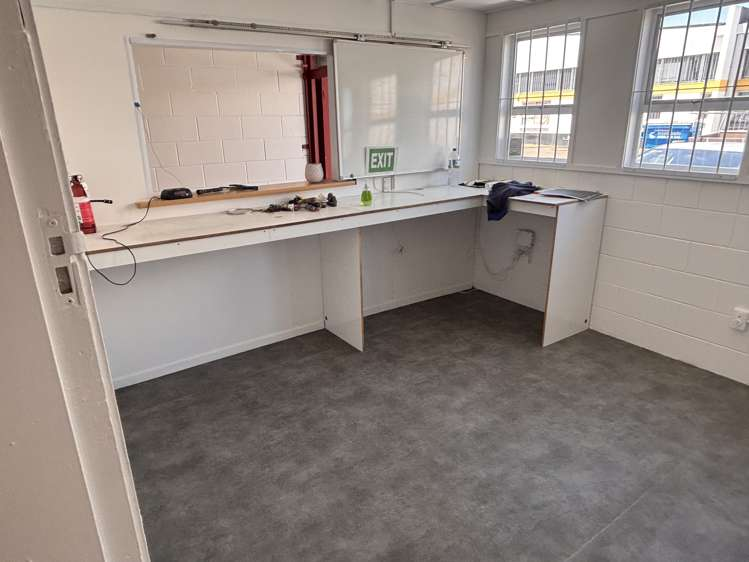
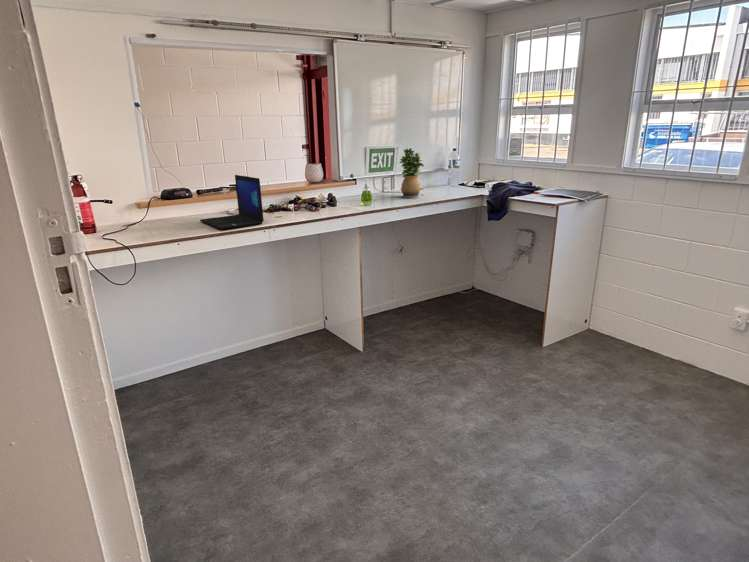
+ laptop (237, 200)
+ potted plant (410, 172)
